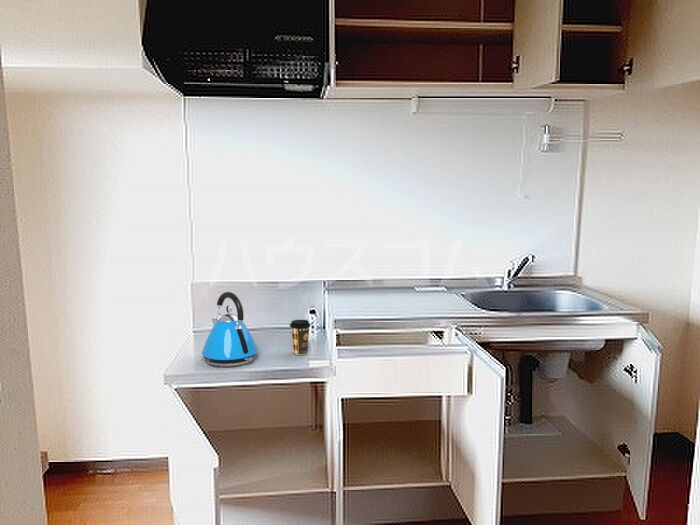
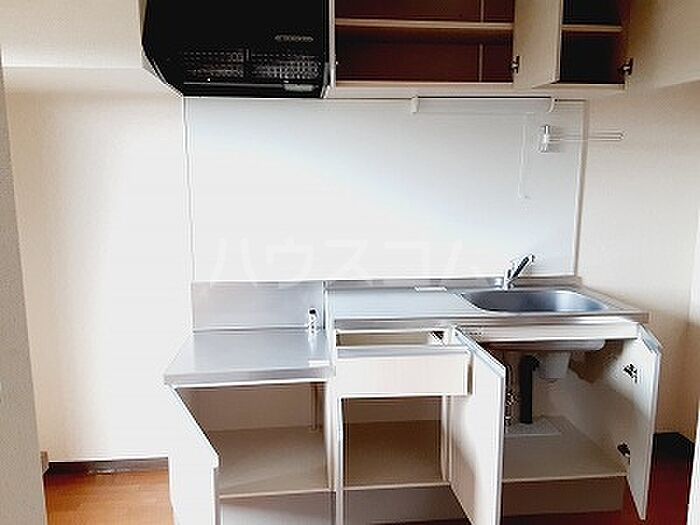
- coffee cup (300, 337)
- kettle (230, 326)
